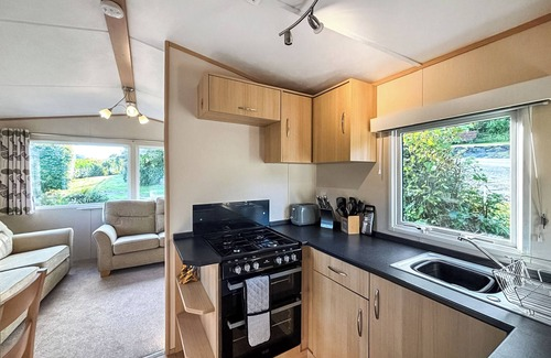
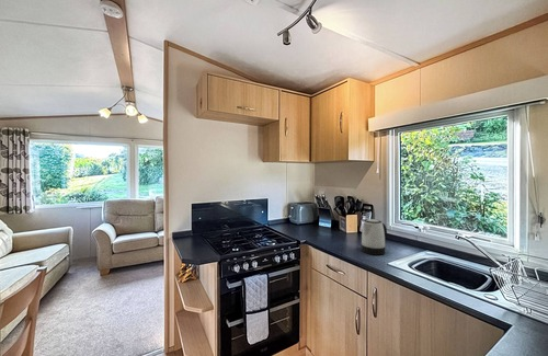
+ kettle (375, 234)
